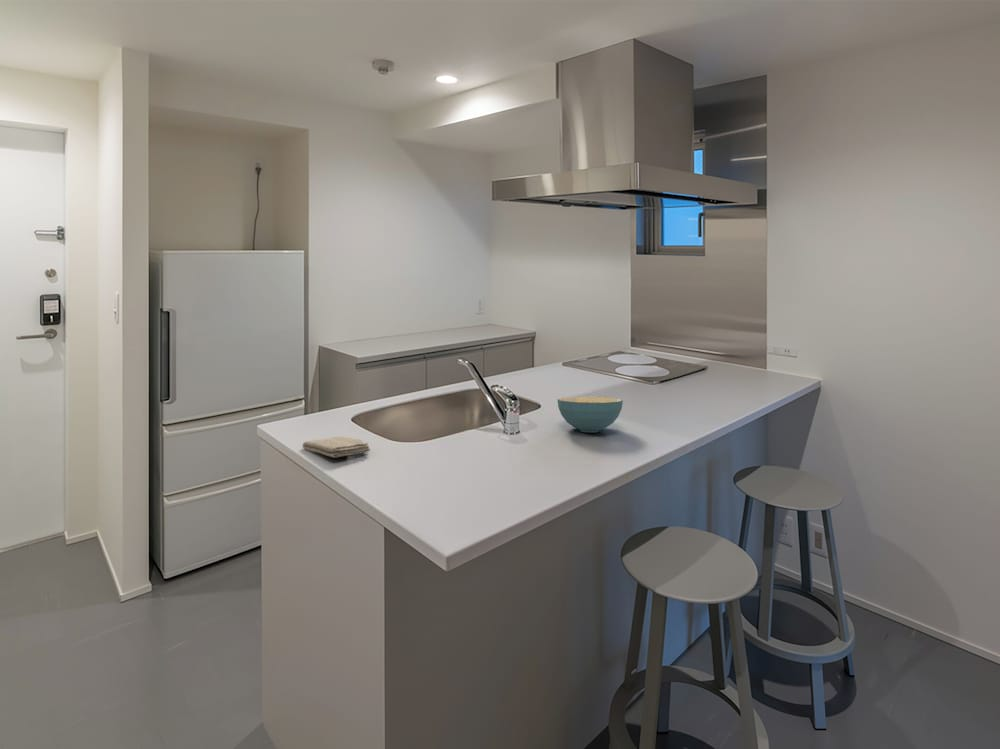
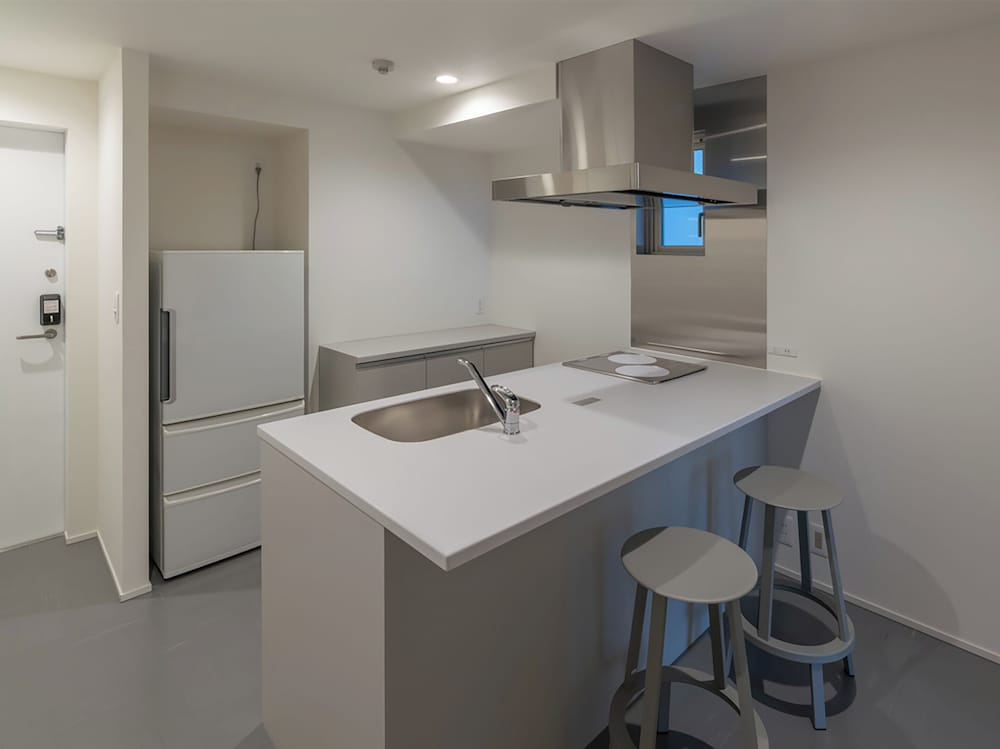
- washcloth (336, 445)
- cereal bowl (589, 415)
